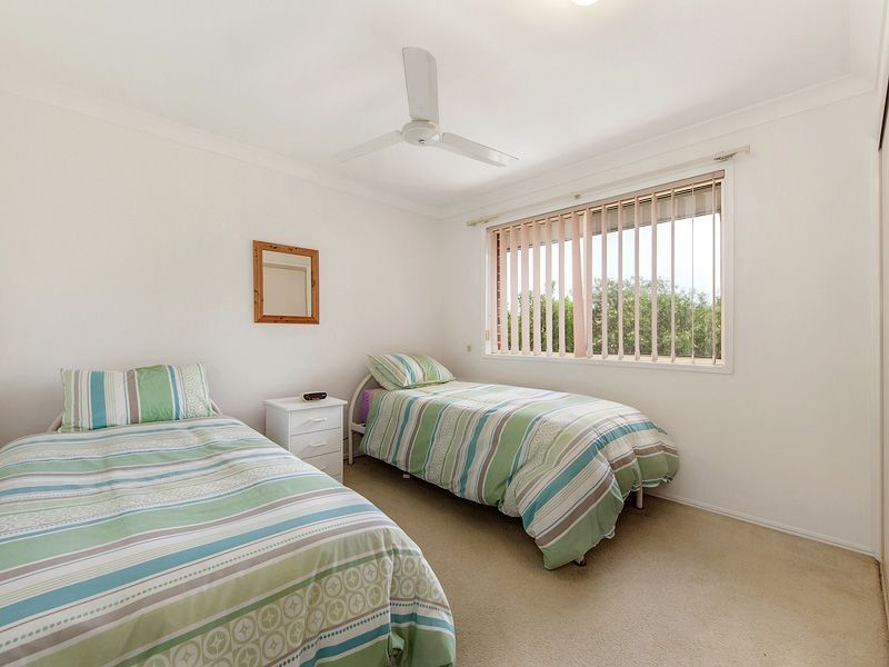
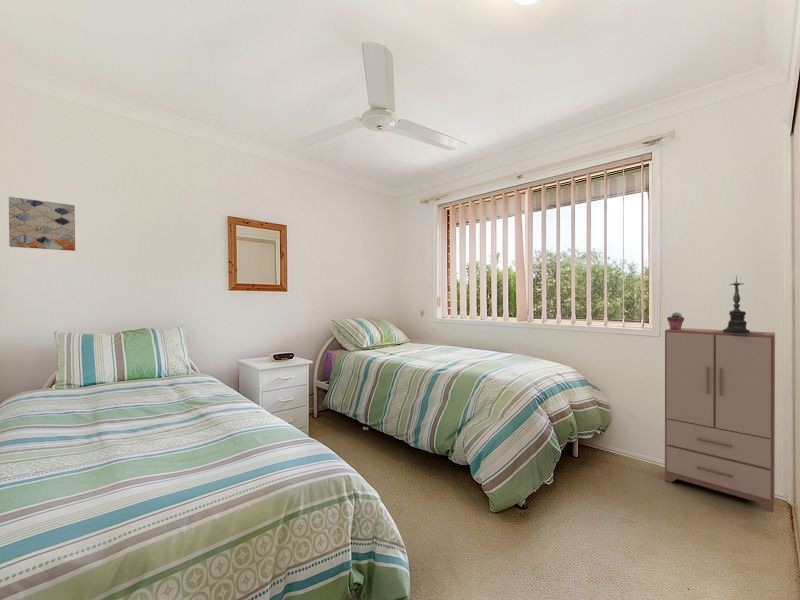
+ candle holder (737, 303)
+ potted succulent (675, 320)
+ wall art (43, 225)
+ cabinet (717, 409)
